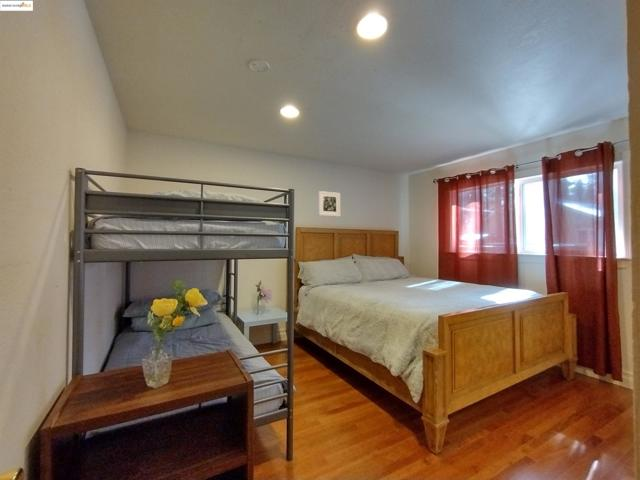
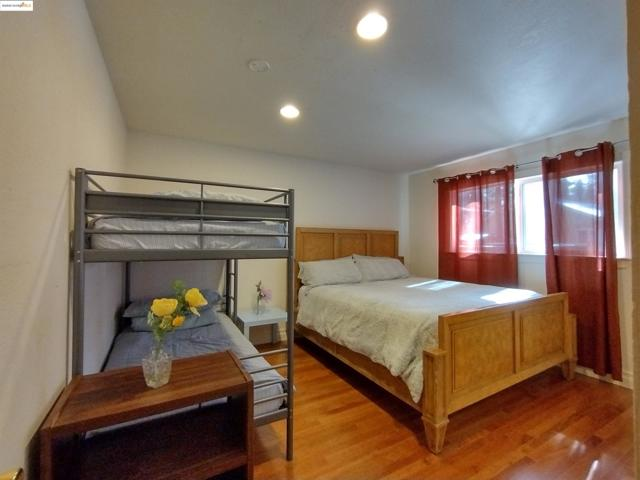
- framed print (329, 204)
